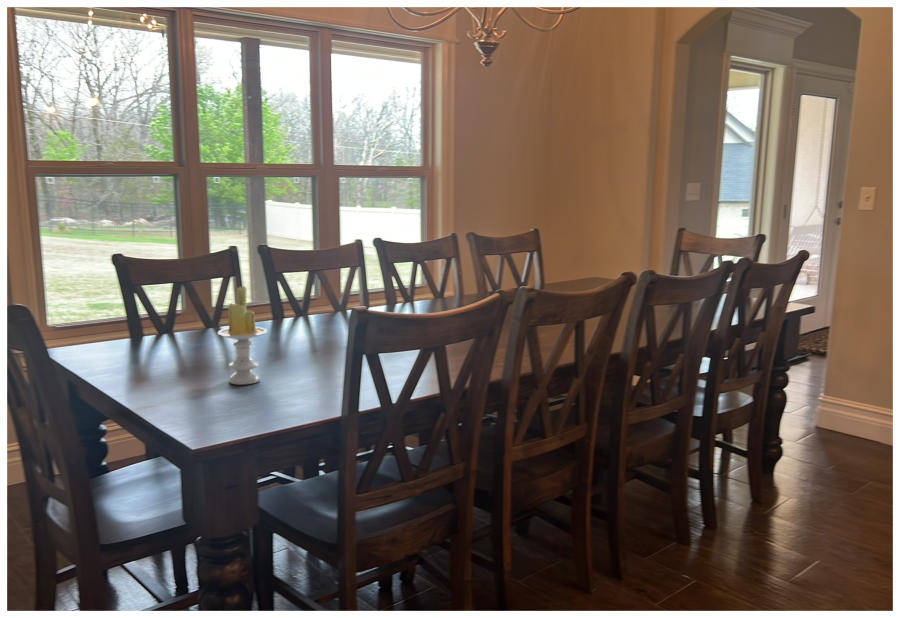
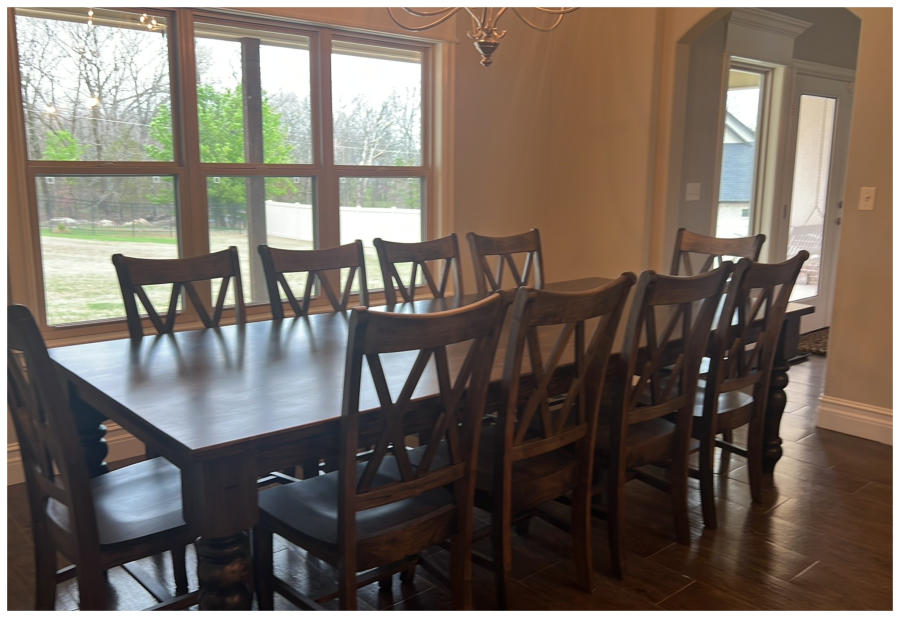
- candle (242, 334)
